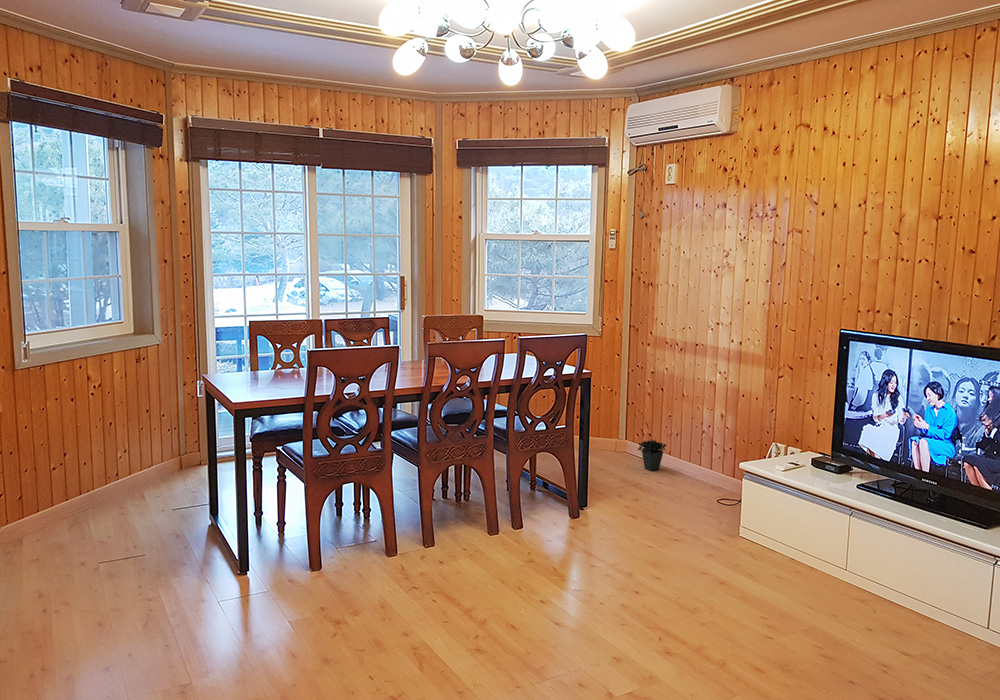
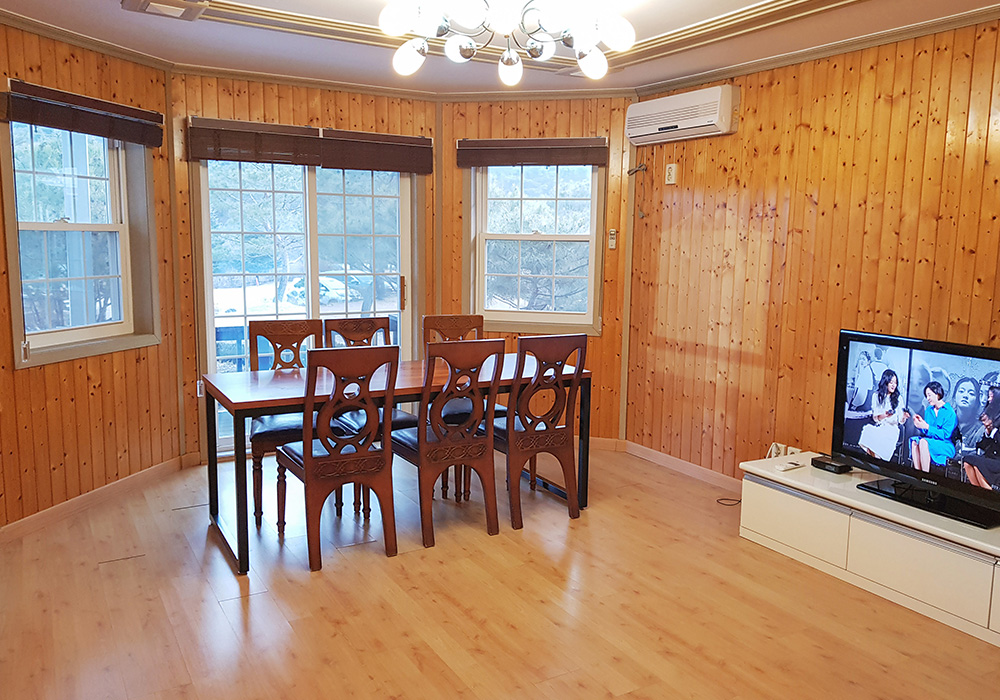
- potted plant (651, 443)
